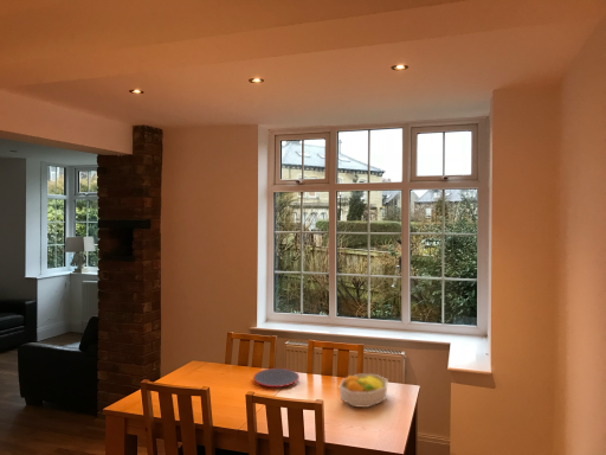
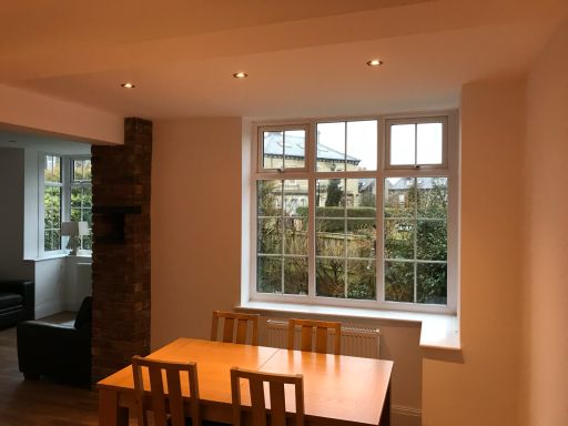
- plate (276, 378)
- fruit bowl (363, 387)
